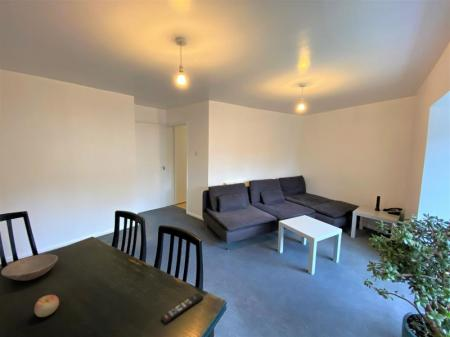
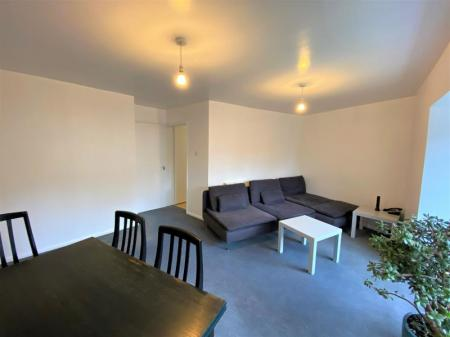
- apple (46, 305)
- remote control (183, 306)
- bowl (31, 269)
